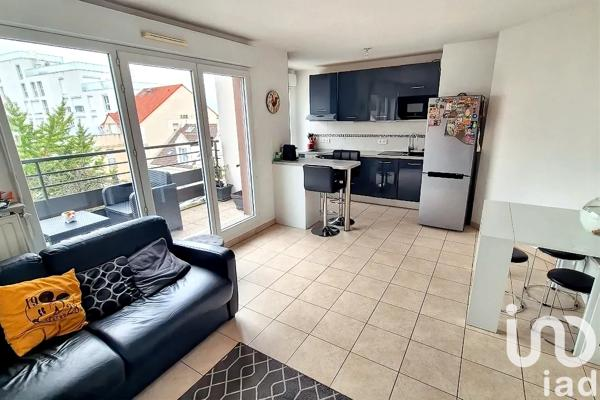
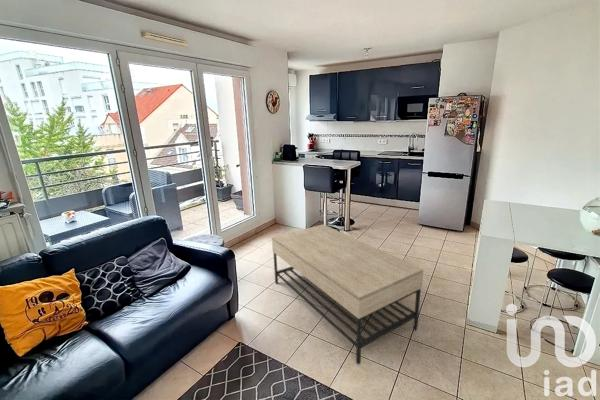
+ coffee table (336, 277)
